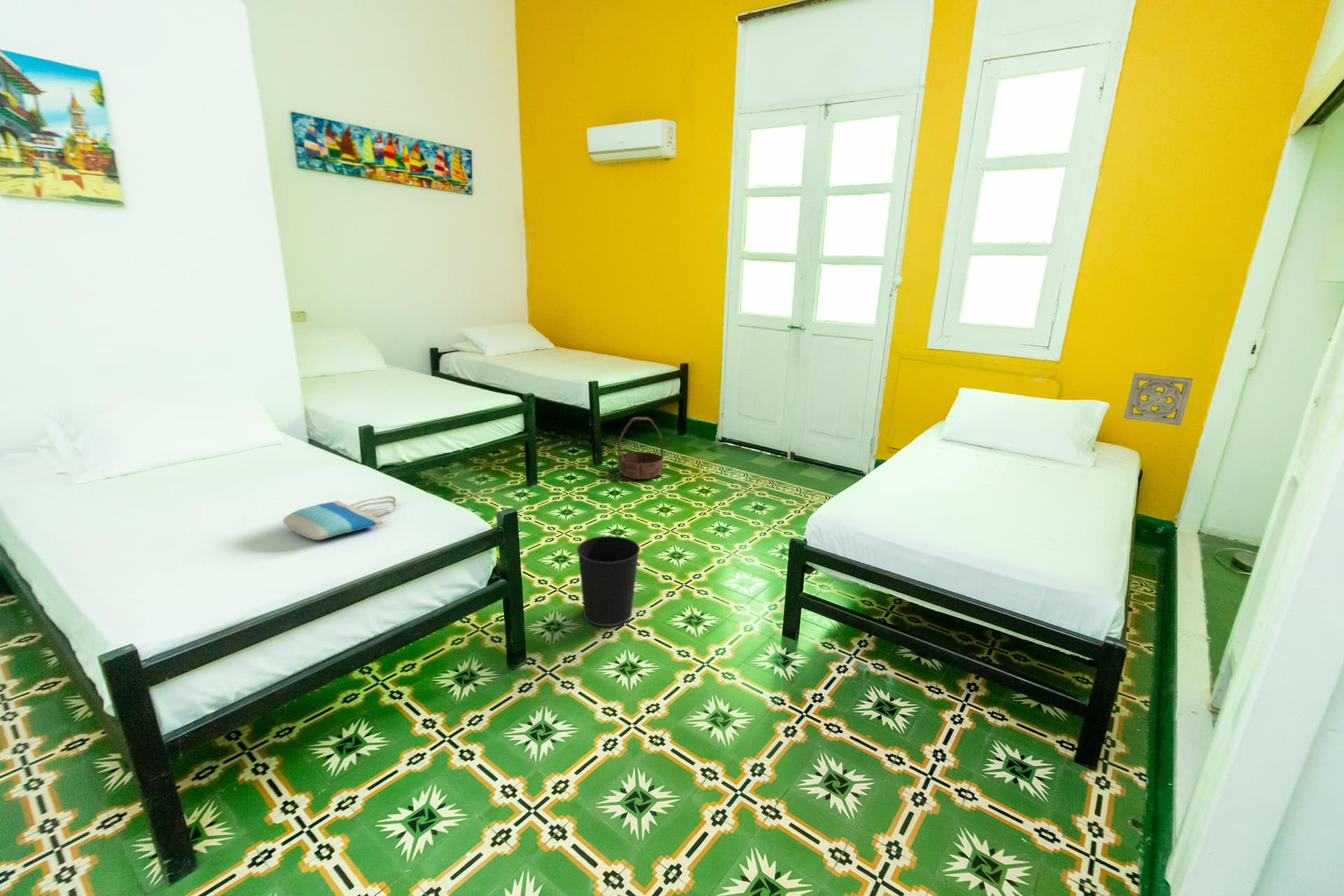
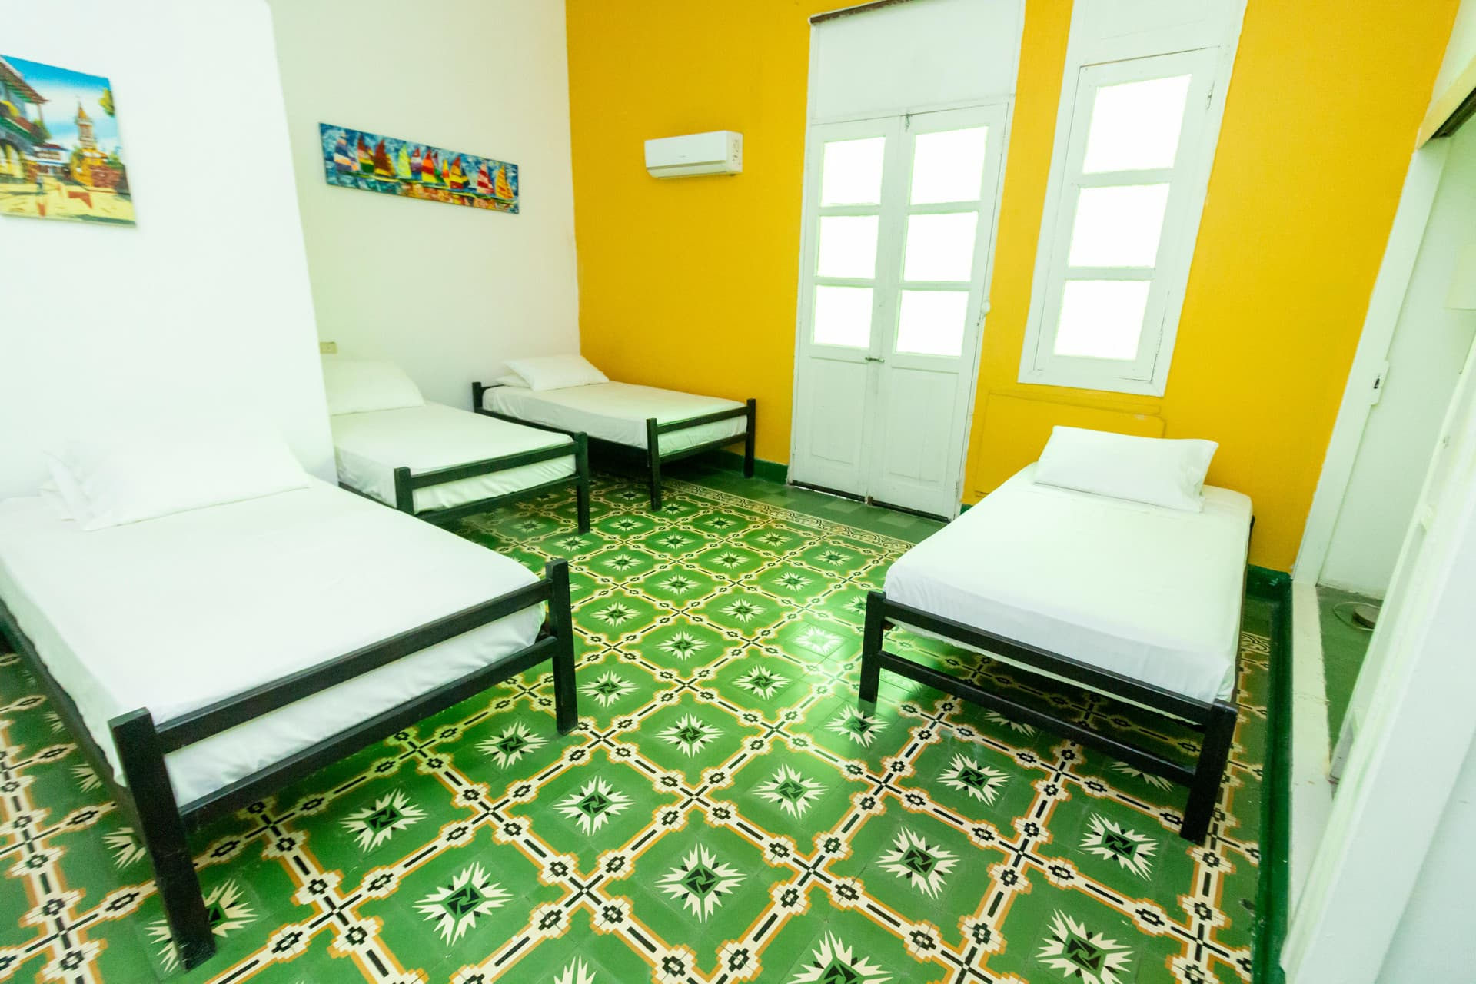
- tote bag (351, 512)
- wastebasket (608, 581)
- basket (640, 451)
- wall ornament (1156, 400)
